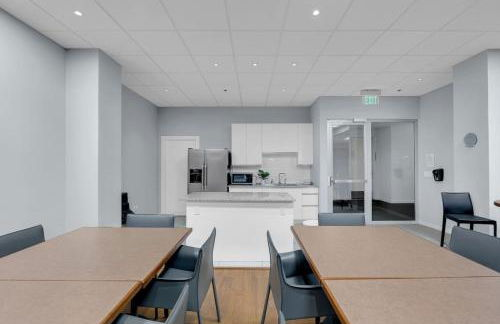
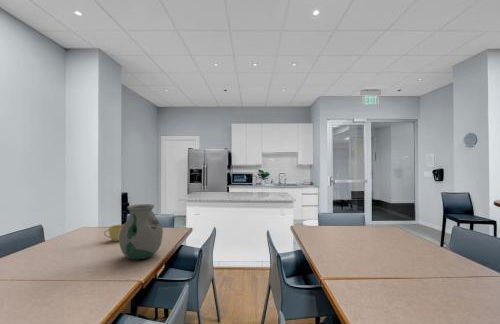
+ cup (115, 233)
+ vase (141, 230)
